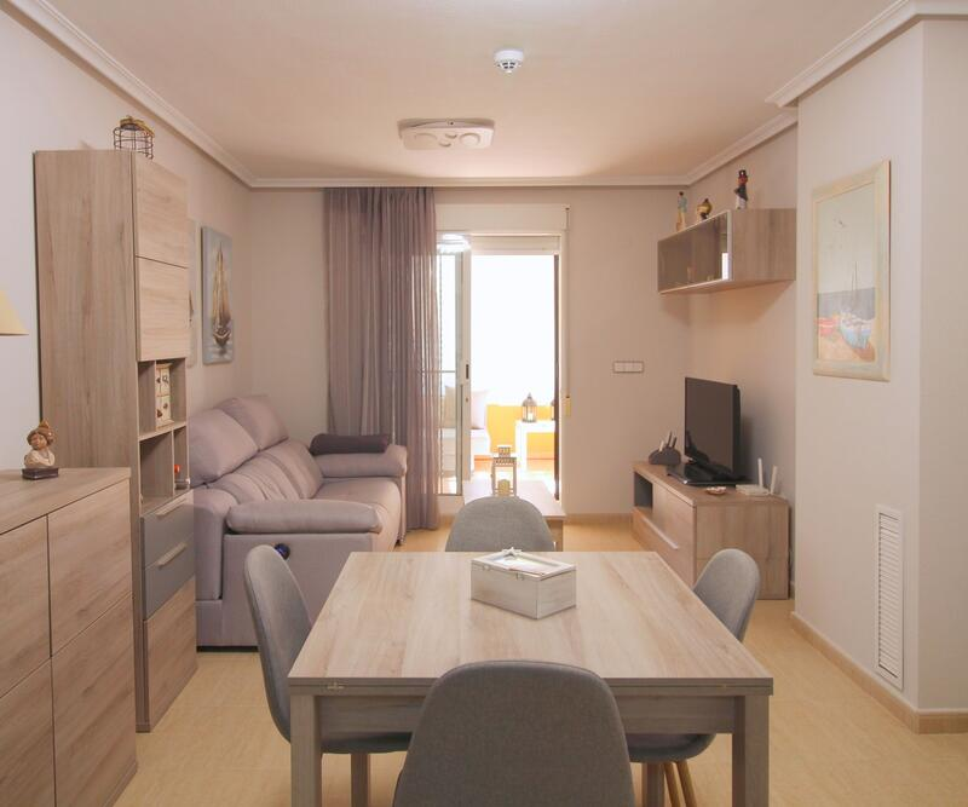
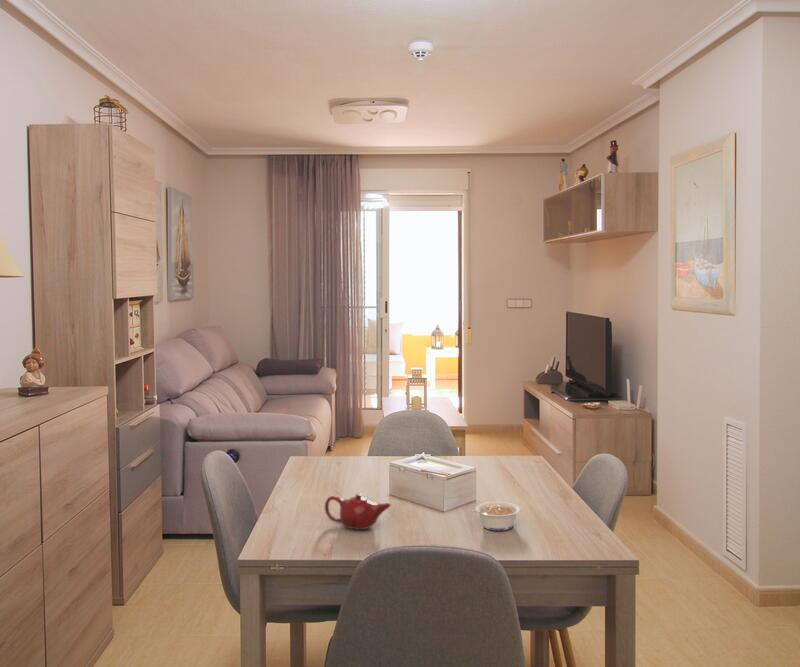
+ legume (497, 515)
+ teapot (357, 510)
